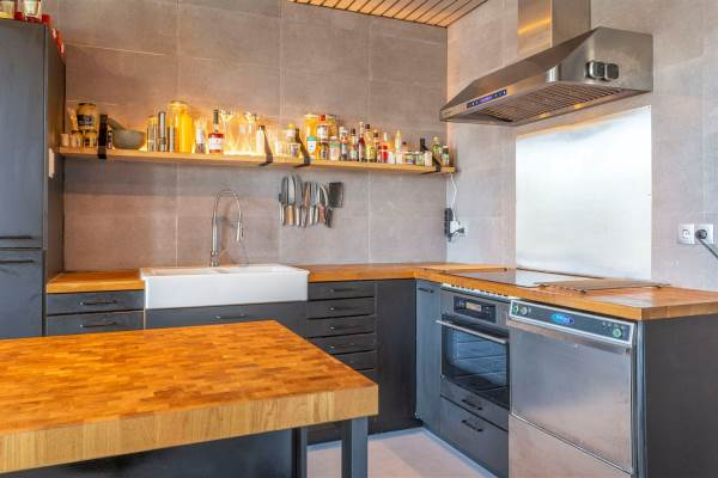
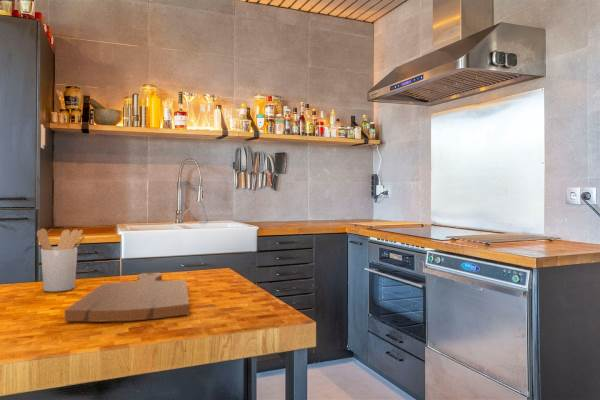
+ utensil holder (63, 257)
+ cutting board (139, 295)
